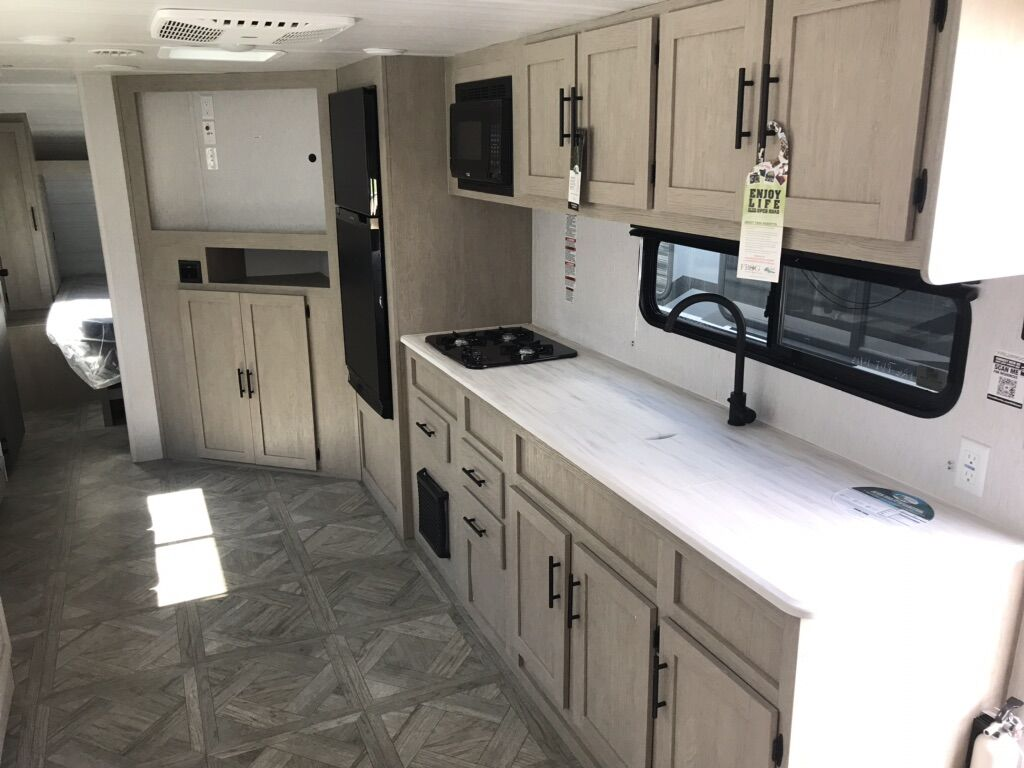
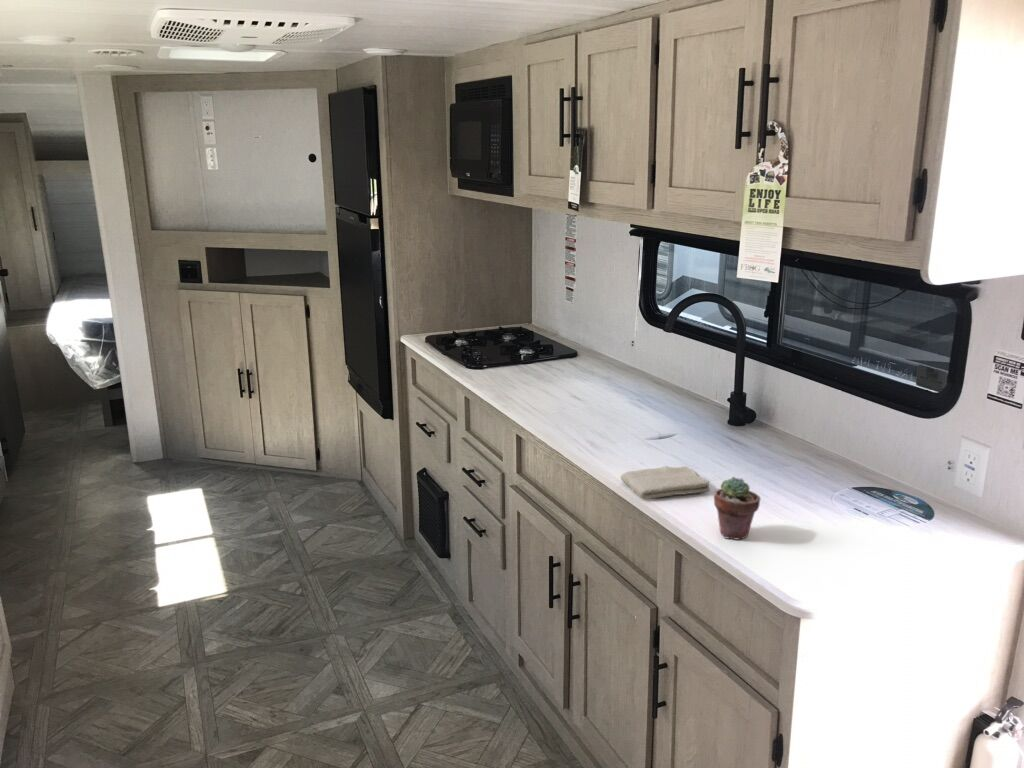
+ potted succulent (736, 506)
+ washcloth (665, 481)
